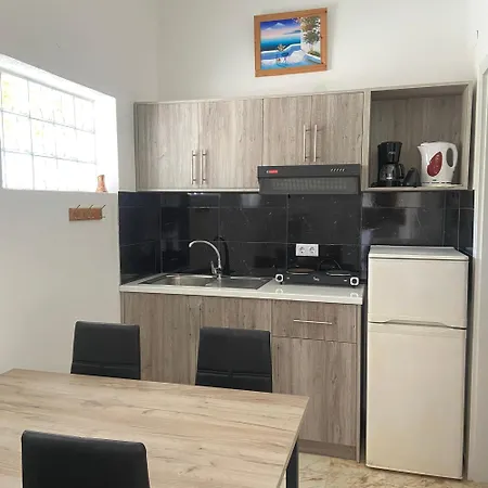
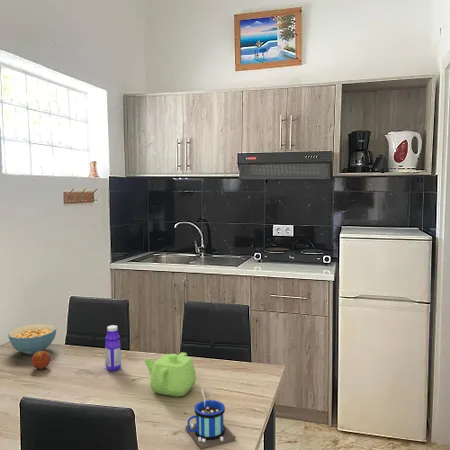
+ bottle (112, 347)
+ fruit (41, 358)
+ mug (207, 405)
+ teapot (168, 371)
+ cereal bowl (33, 341)
